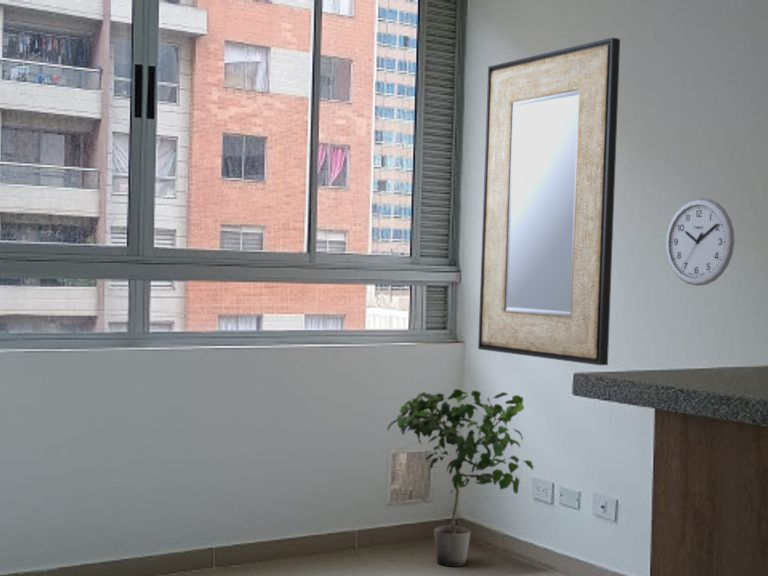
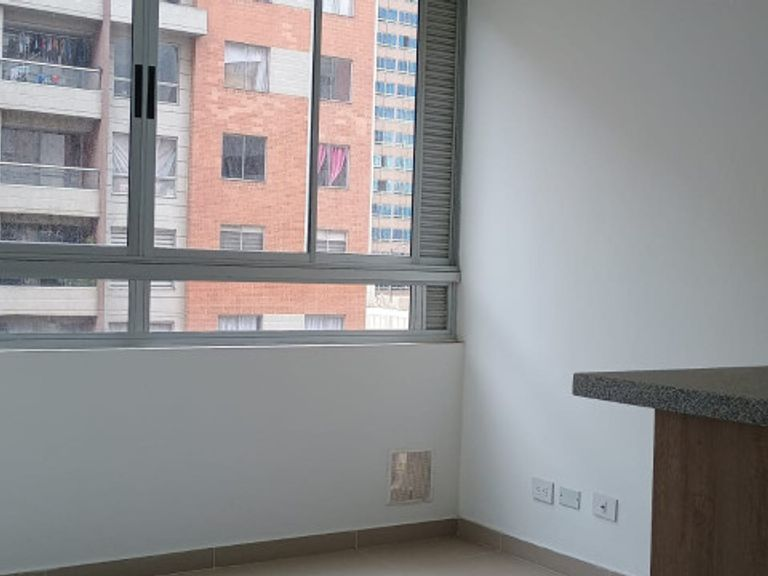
- home mirror (543, 205)
- wall clock (697, 241)
- potted plant (450, 473)
